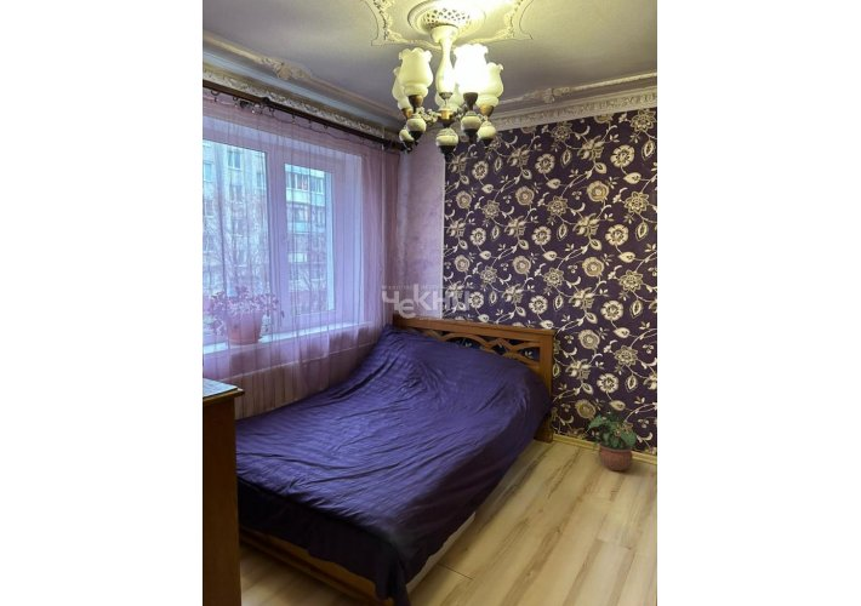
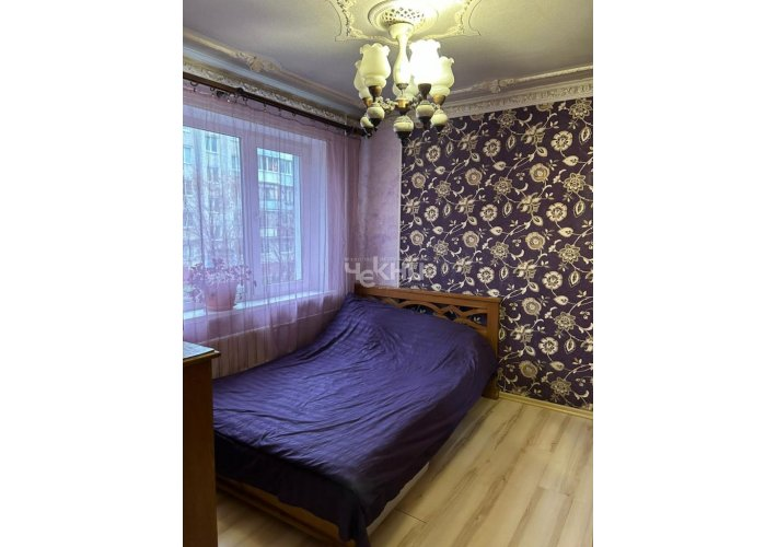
- potted plant (612, 438)
